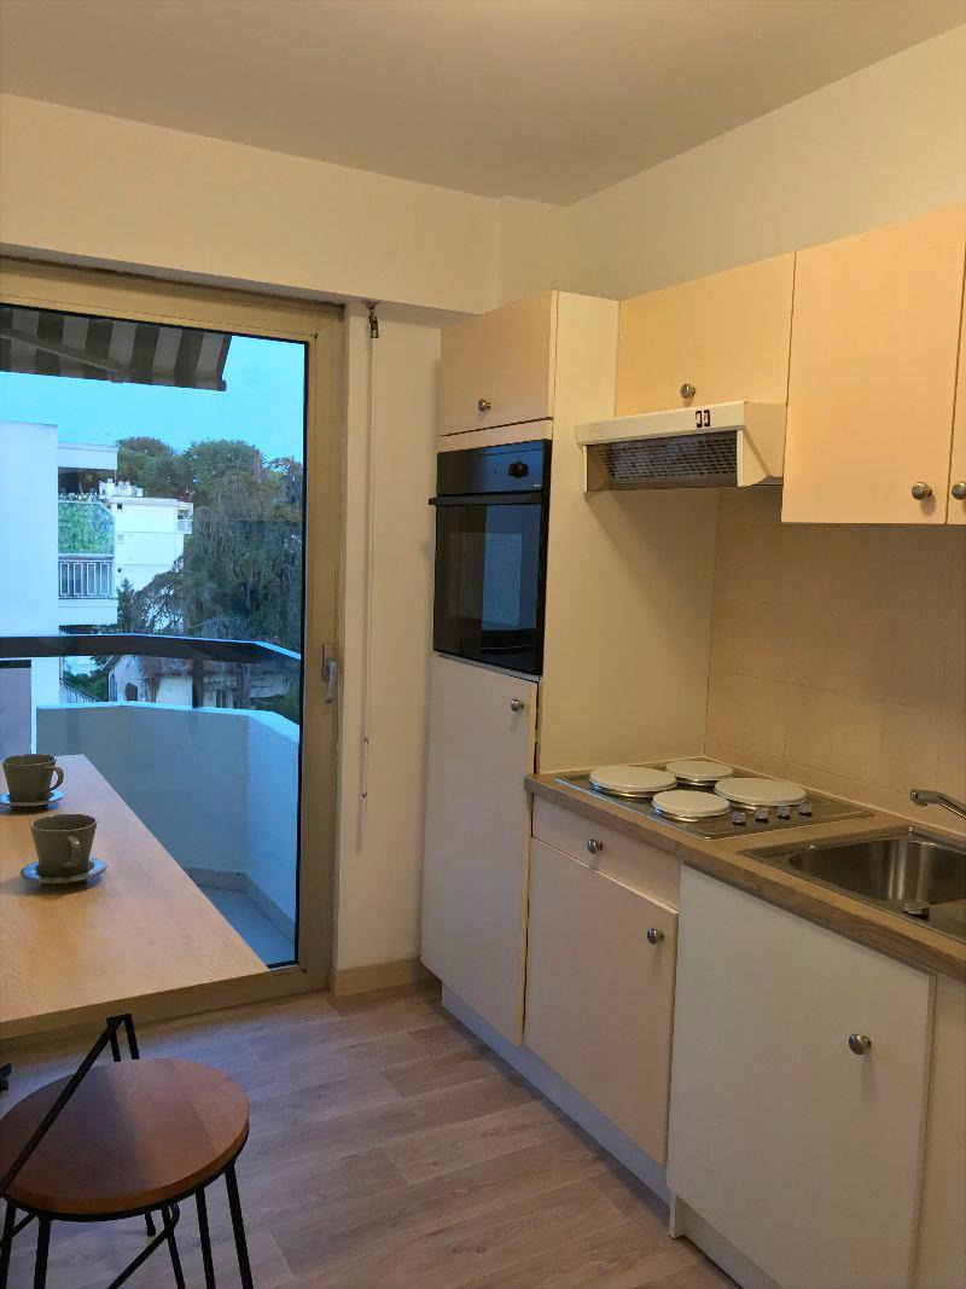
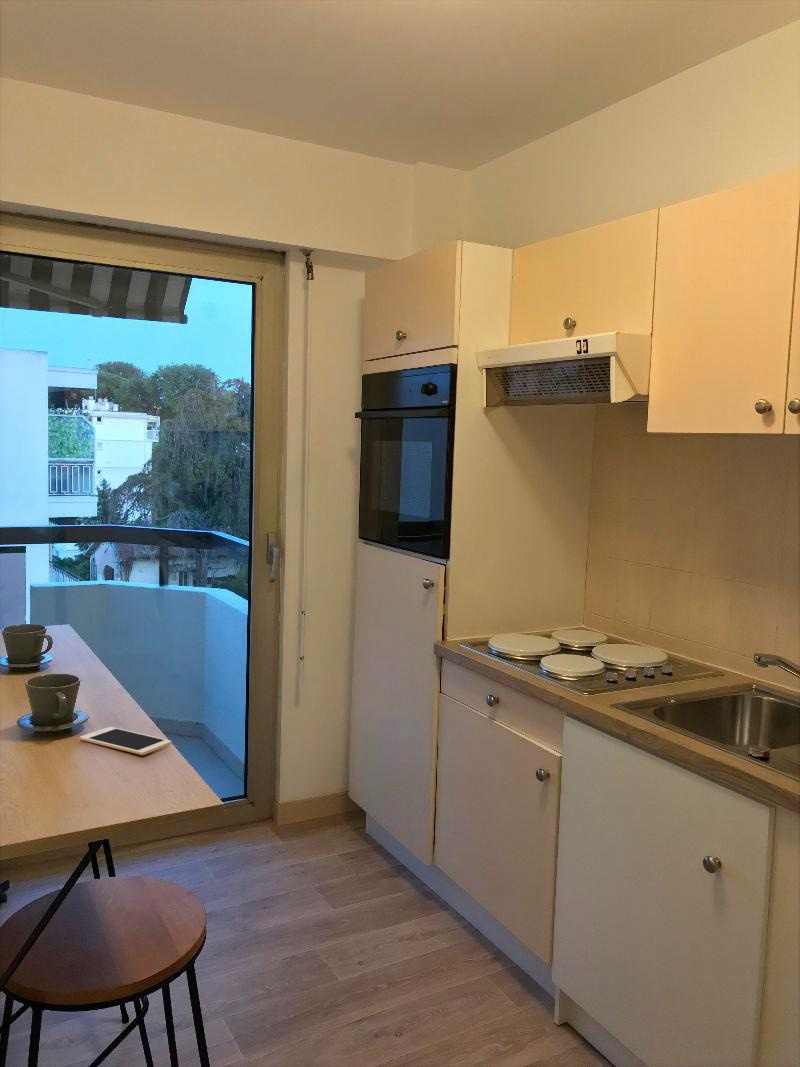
+ cell phone (125, 740)
